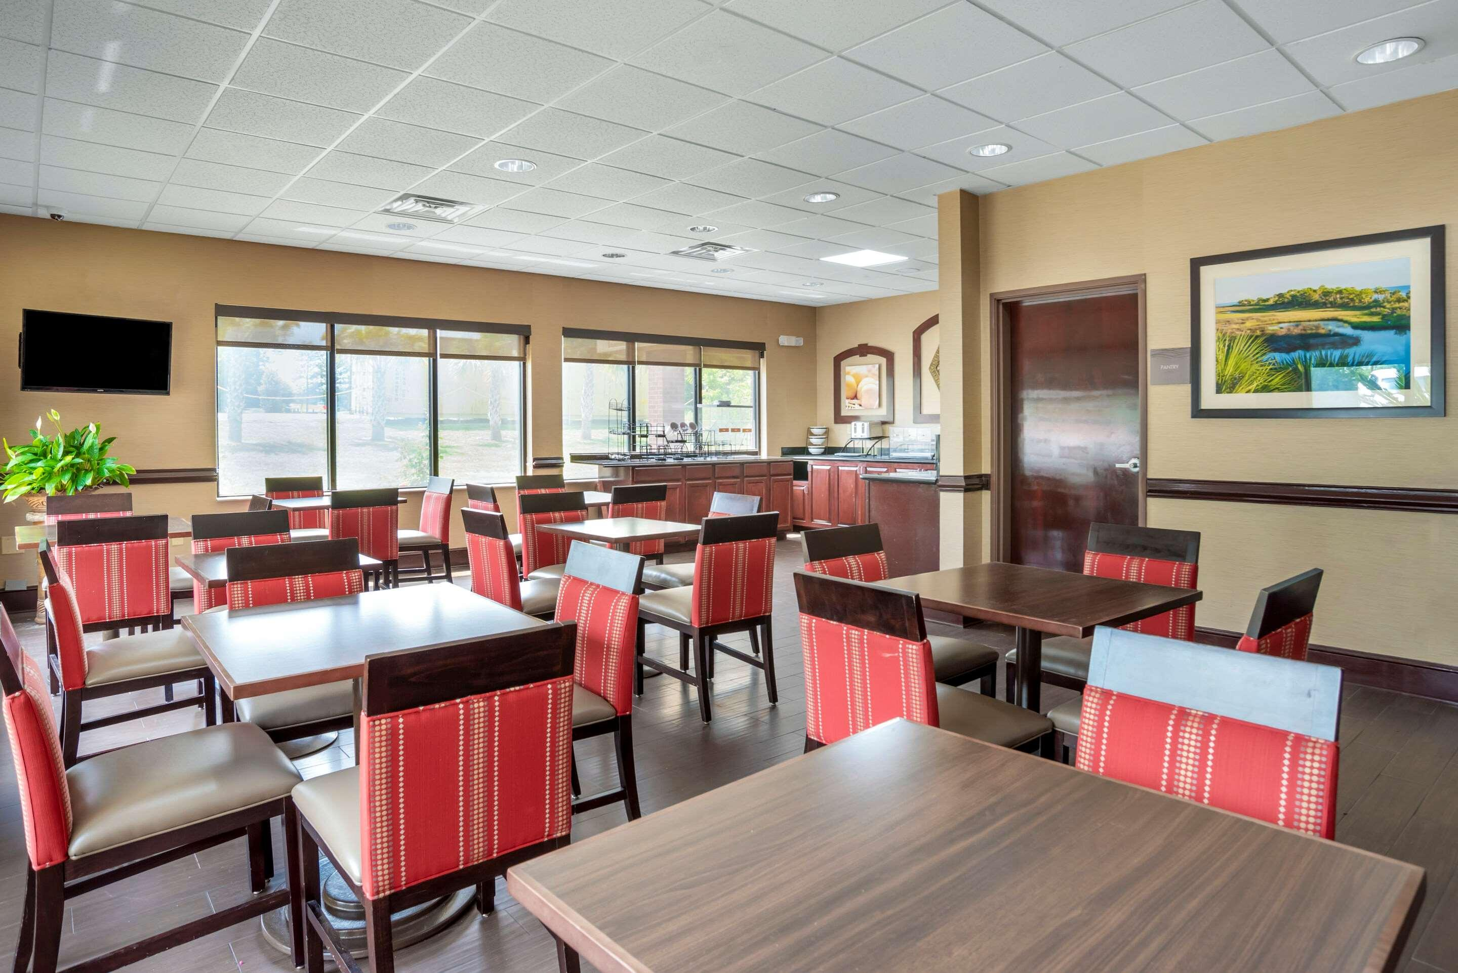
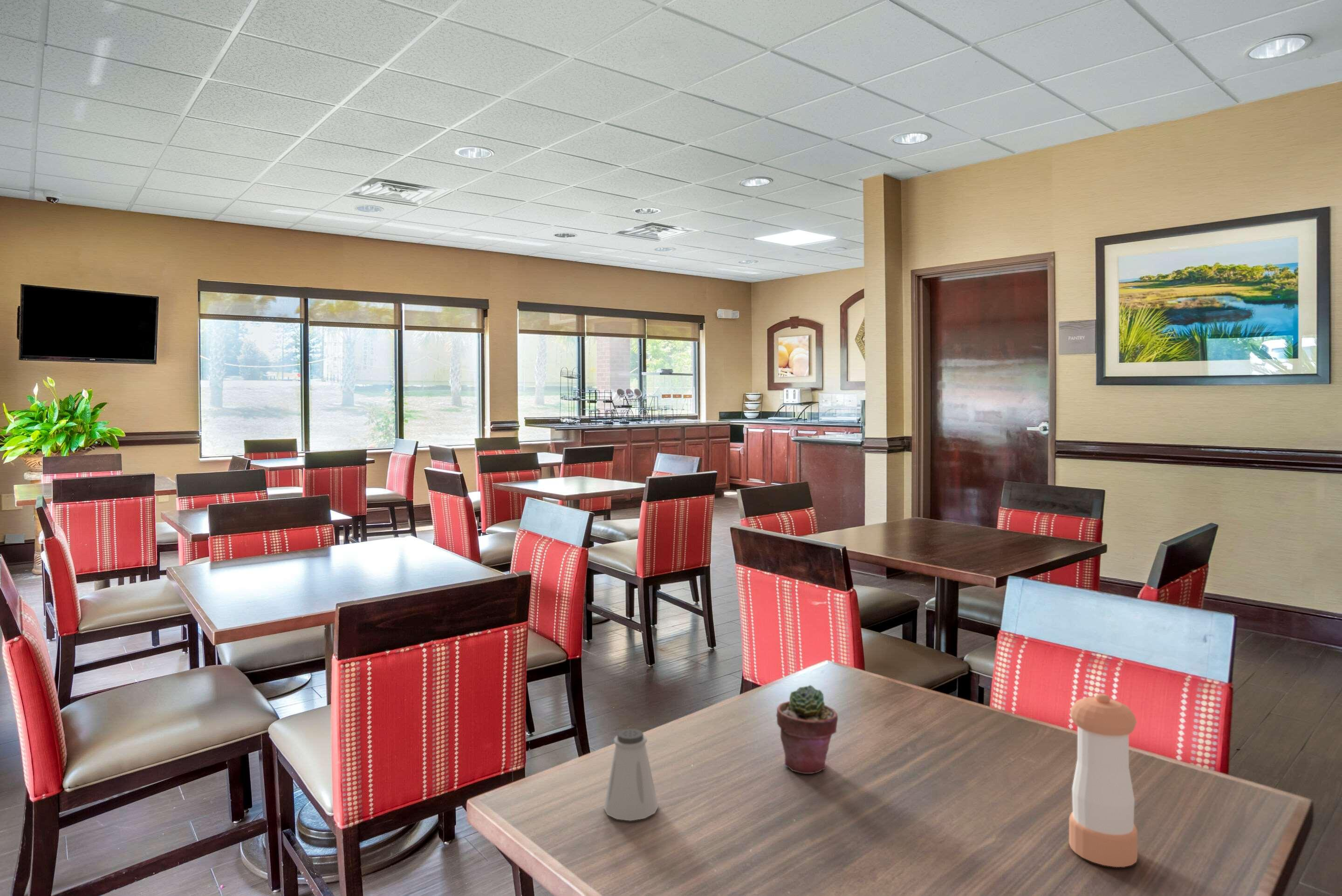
+ potted succulent (806, 726)
+ pepper shaker (1102, 773)
+ saltshaker (630, 770)
